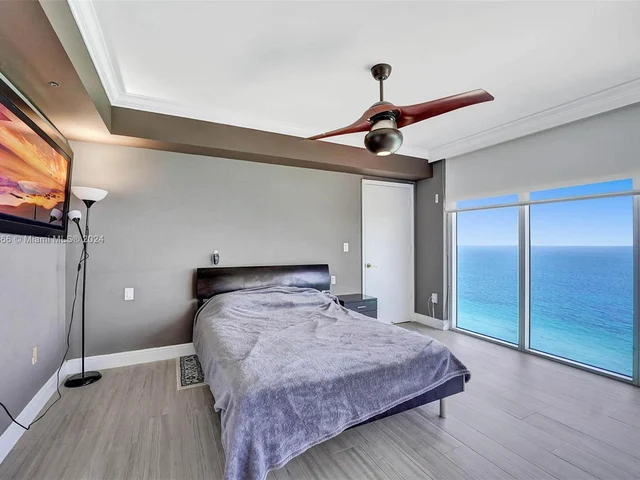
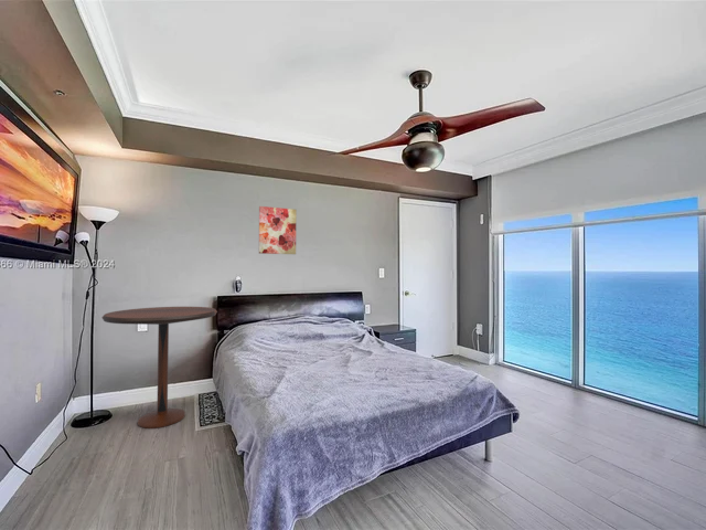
+ pedestal table (162, 364)
+ wall art (277, 231)
